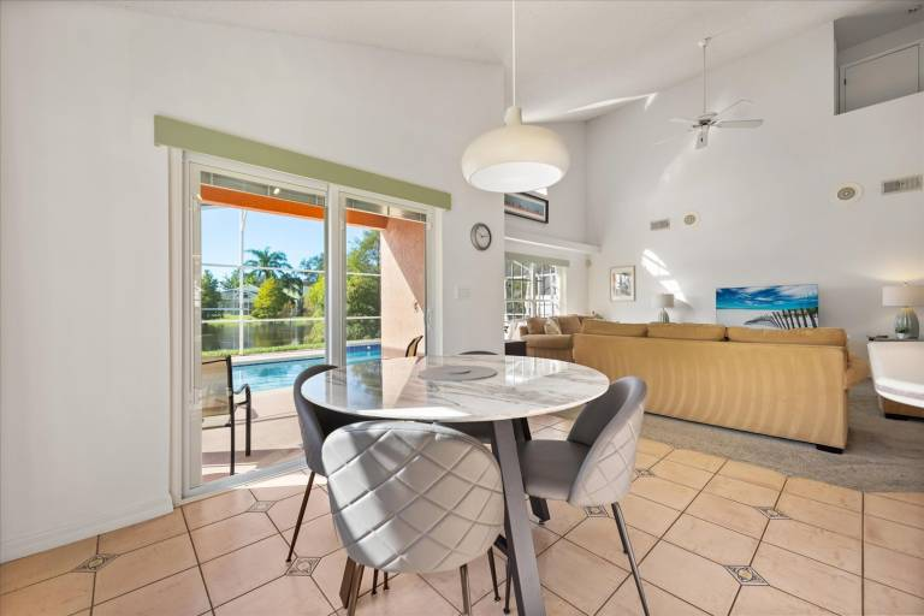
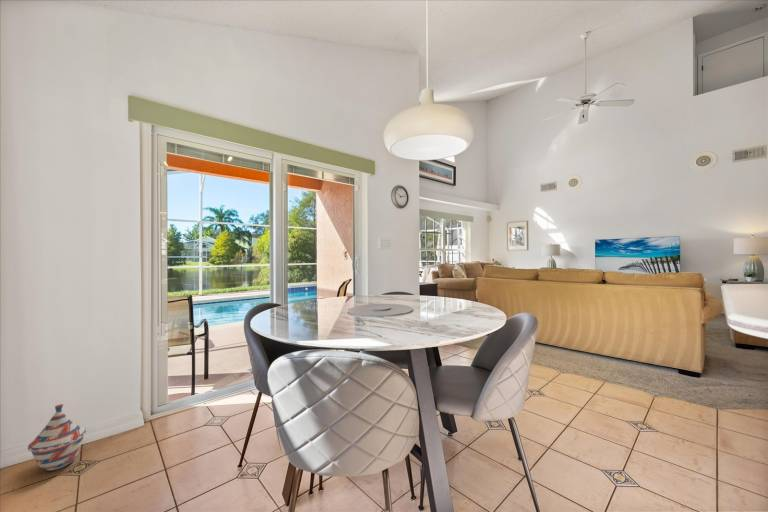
+ woven basket (58, 435)
